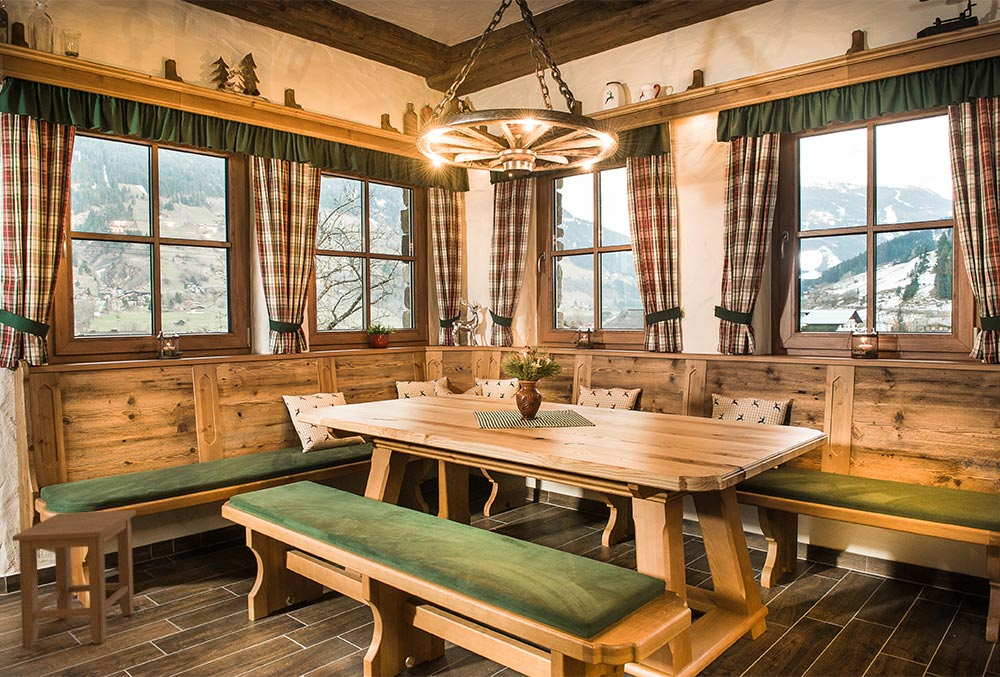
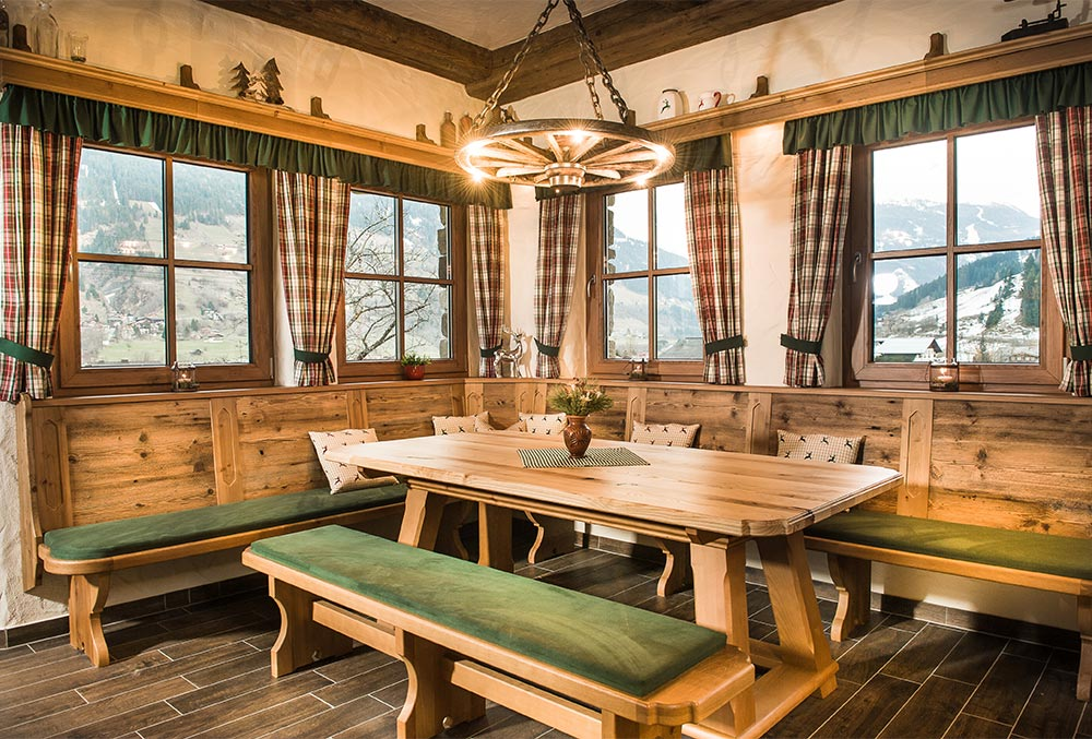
- stool (71, 576)
